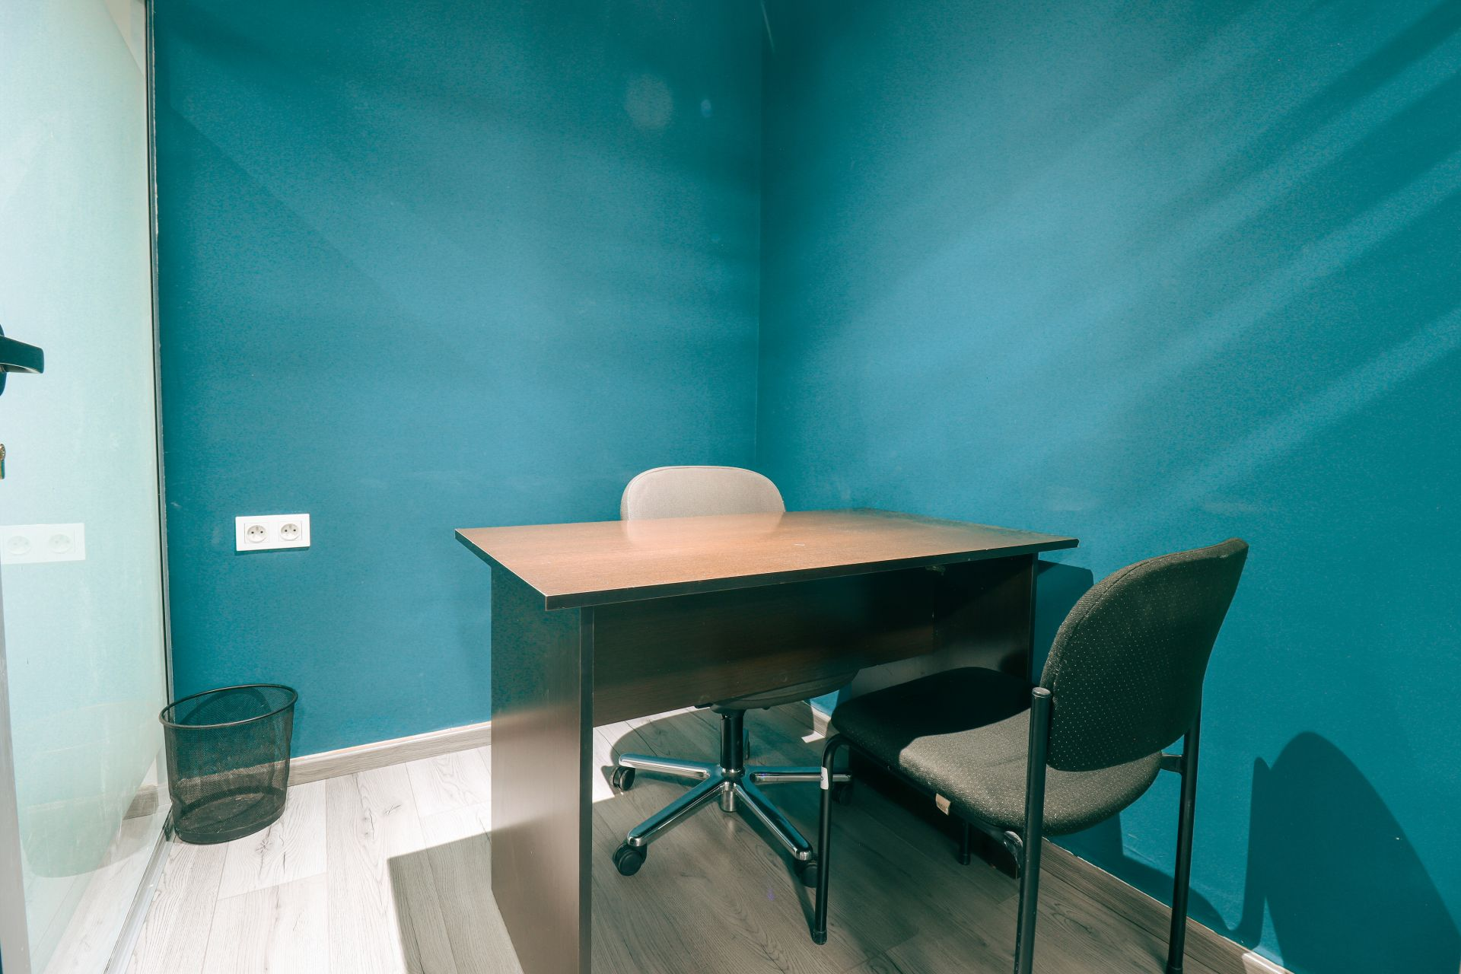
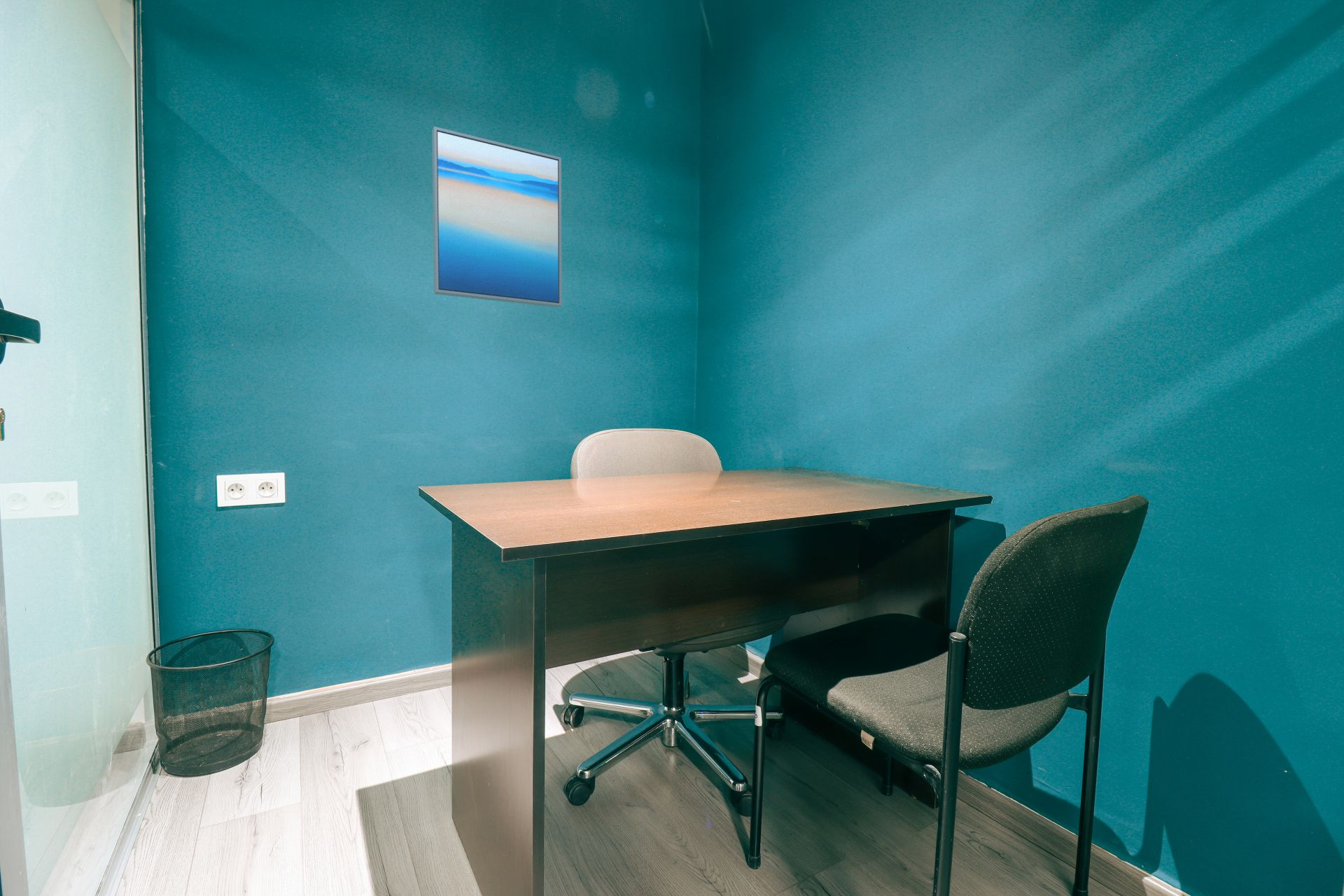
+ wall art (500, 223)
